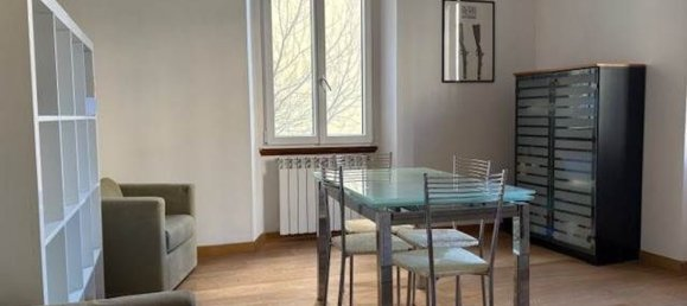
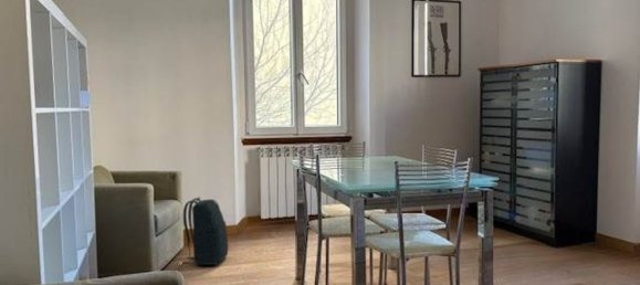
+ backpack (202, 229)
